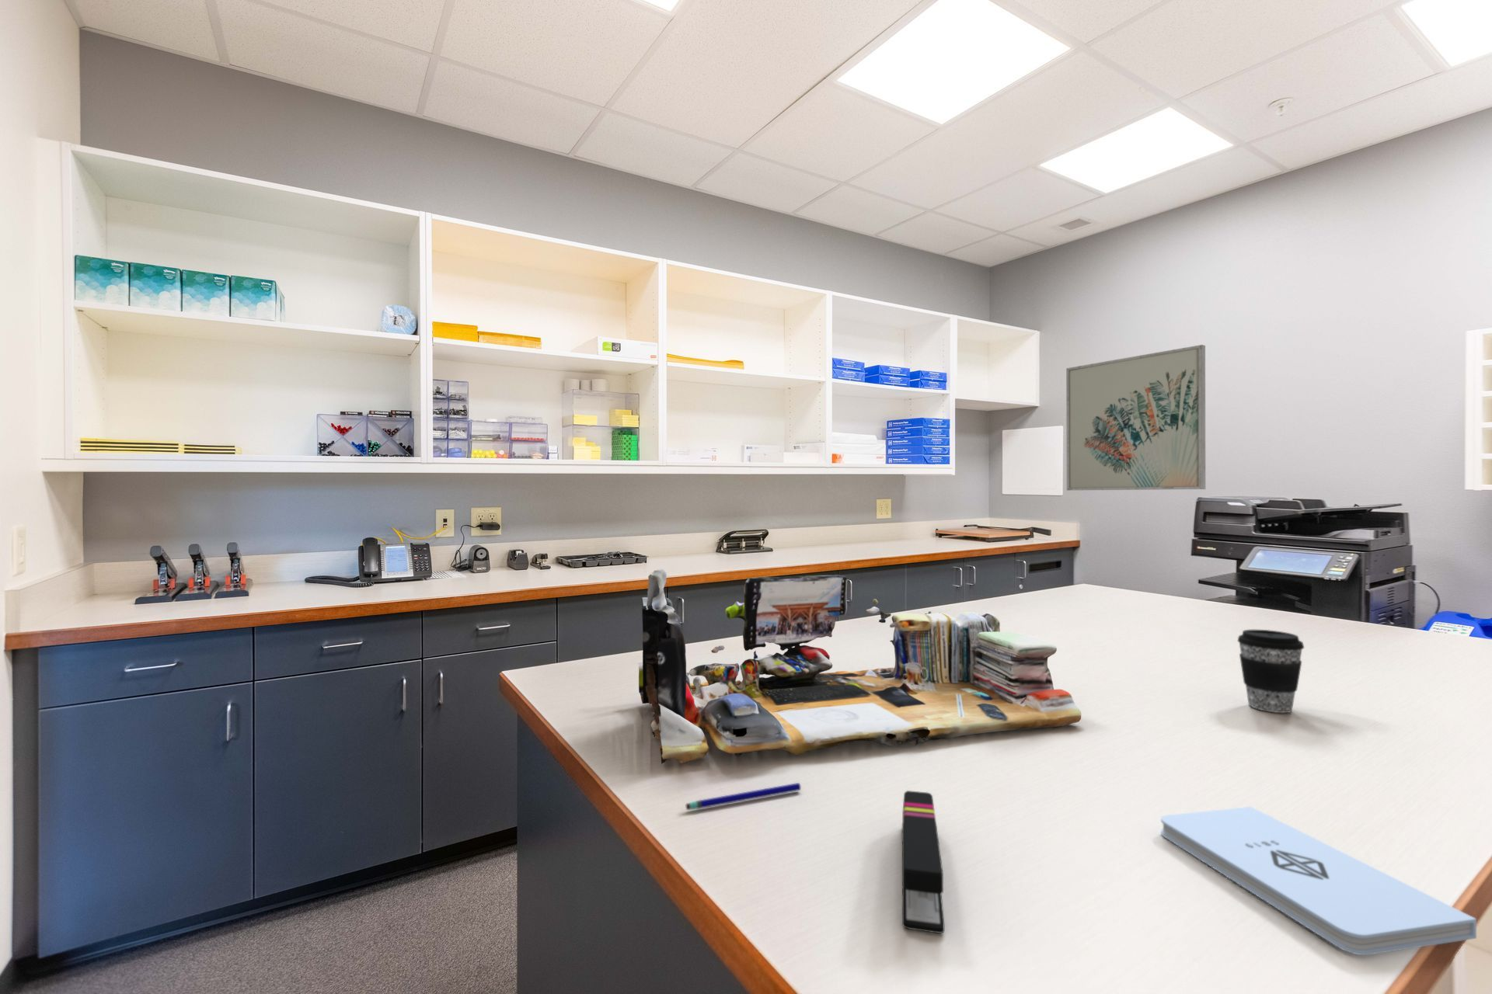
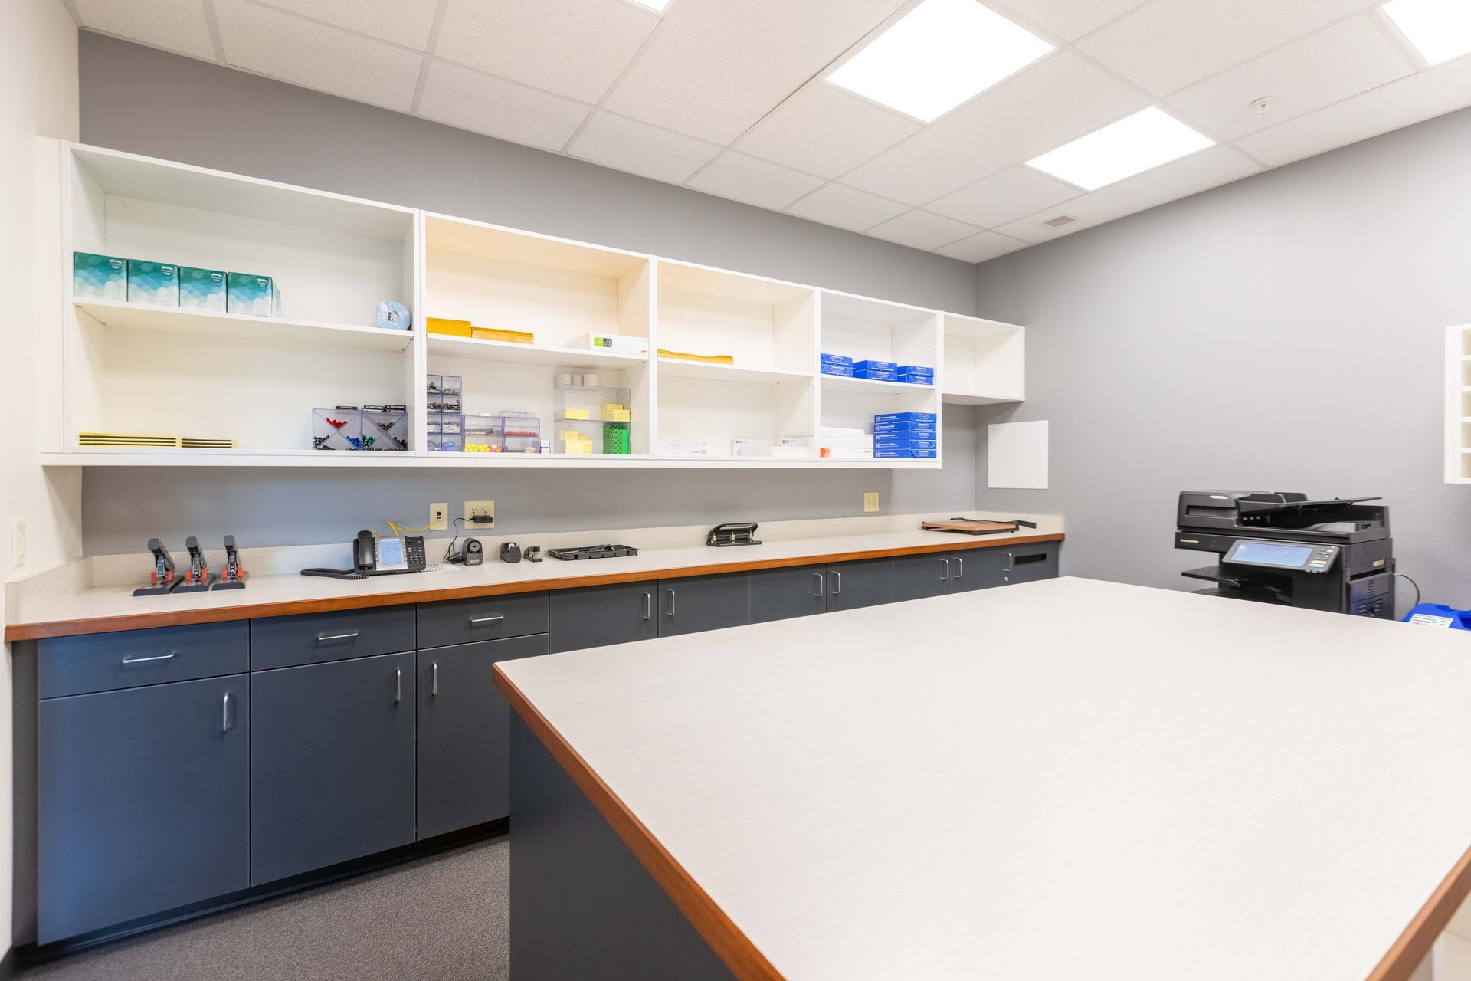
- notepad (1293, 869)
- coffee cup (1270, 670)
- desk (831, 636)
- wall art (1130, 424)
- pen (745, 797)
- stapler (920, 846)
